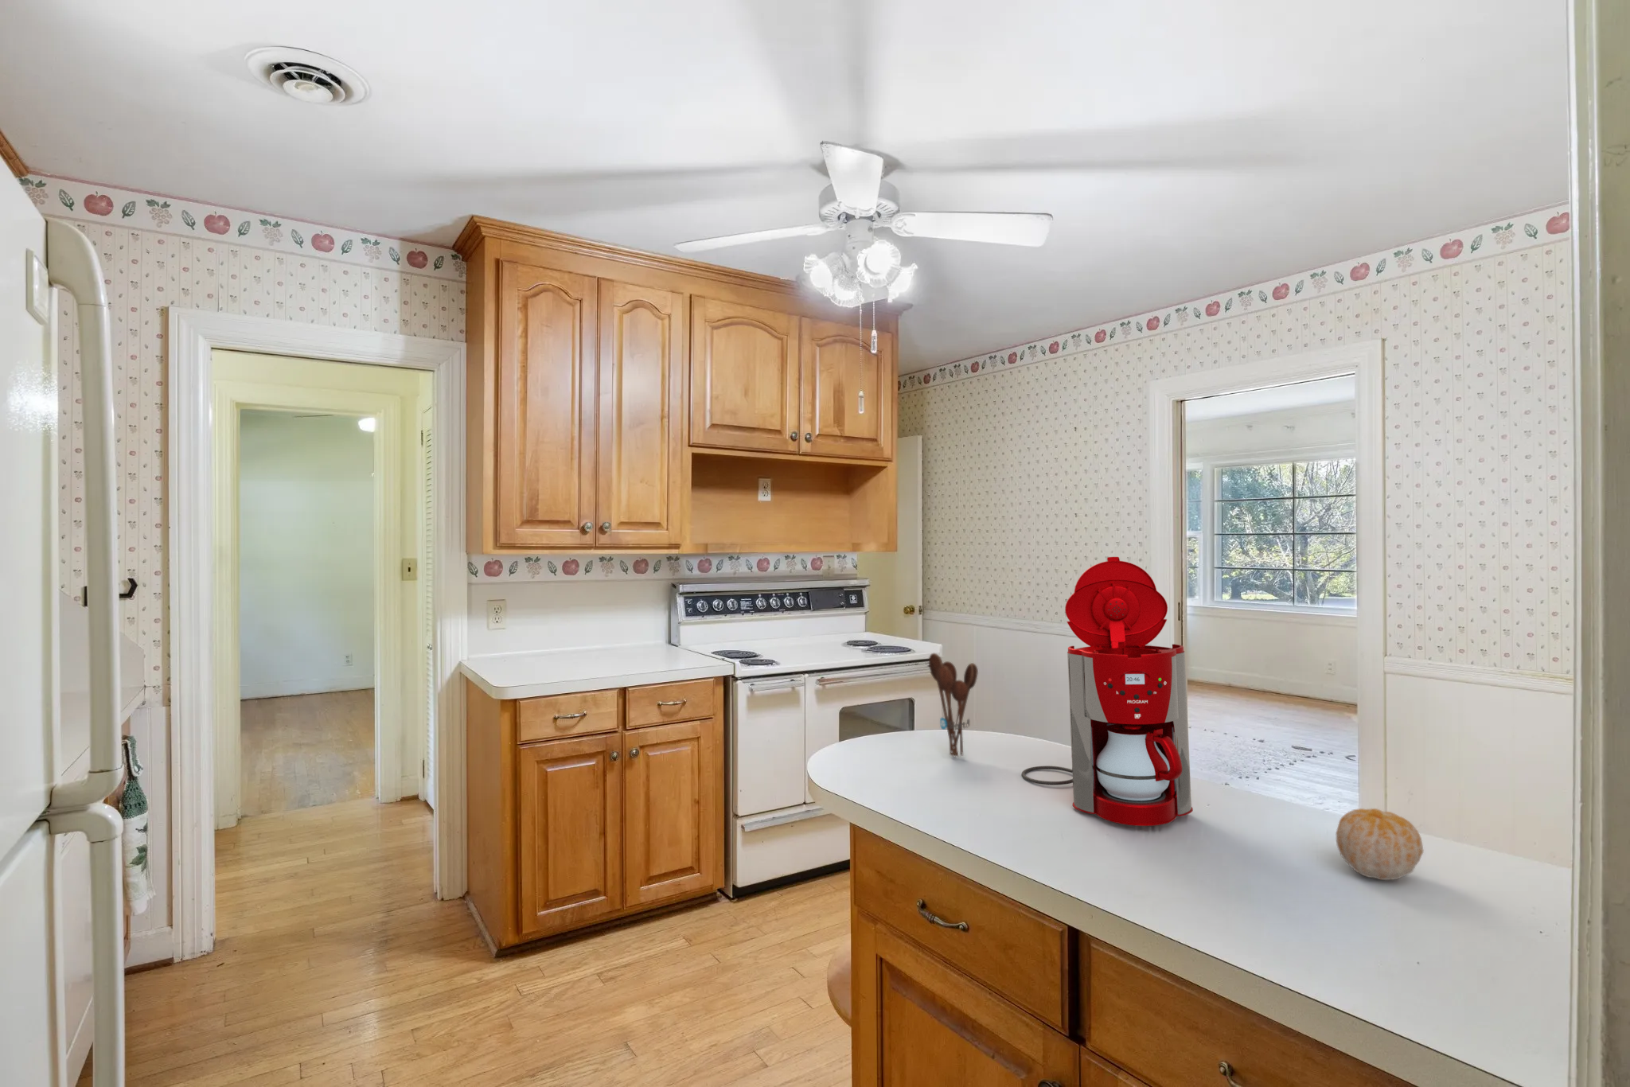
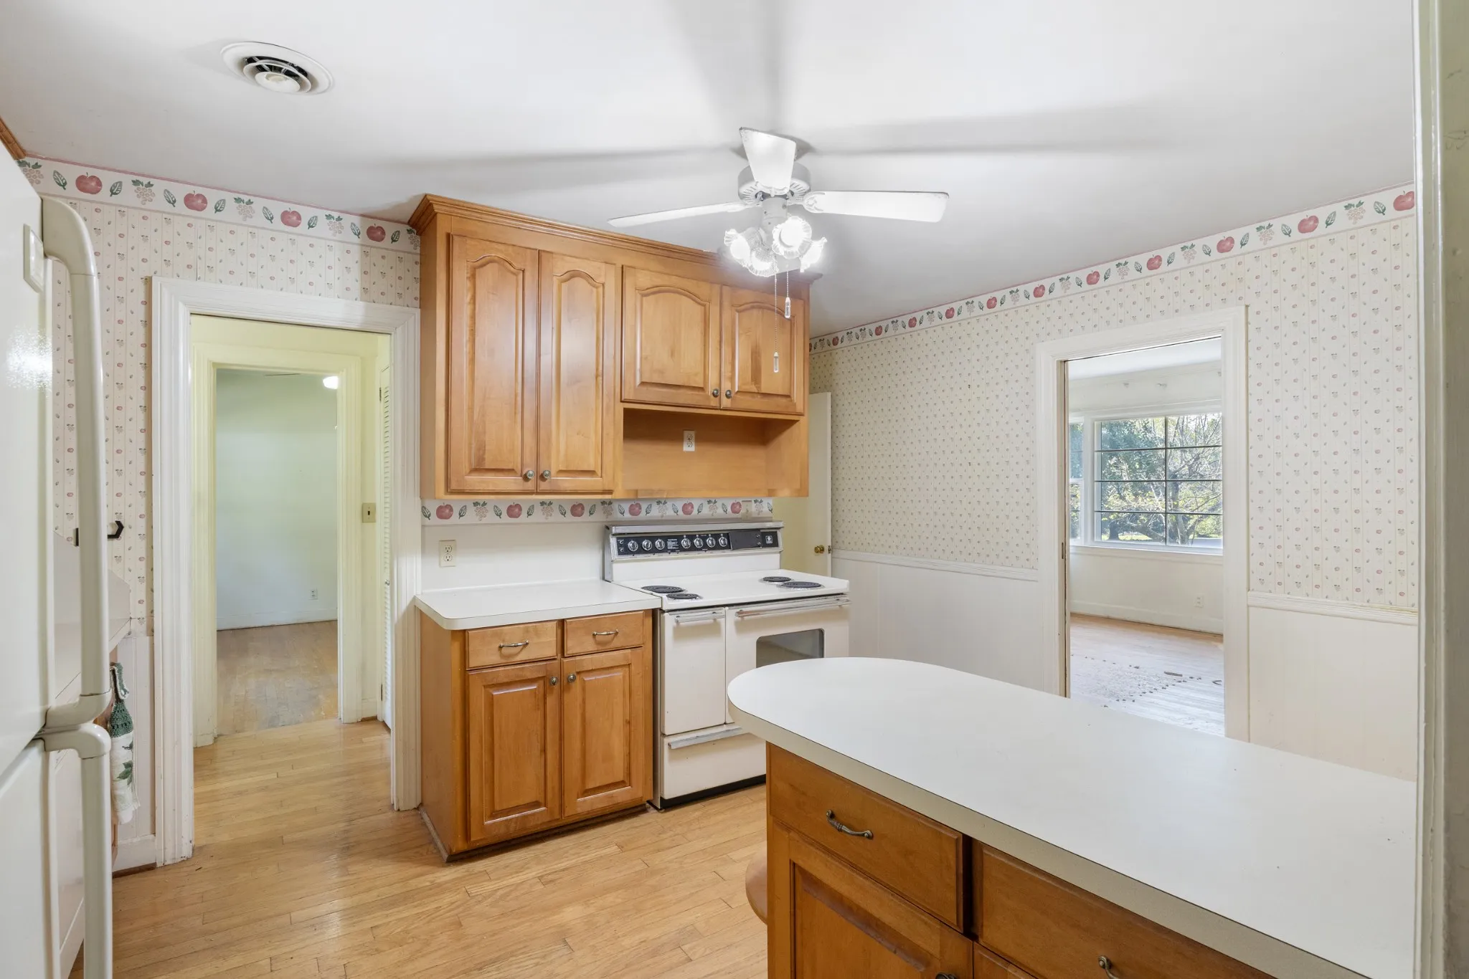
- coffee maker (1099, 673)
- utensil holder (951, 704)
- fruit (1378, 843)
